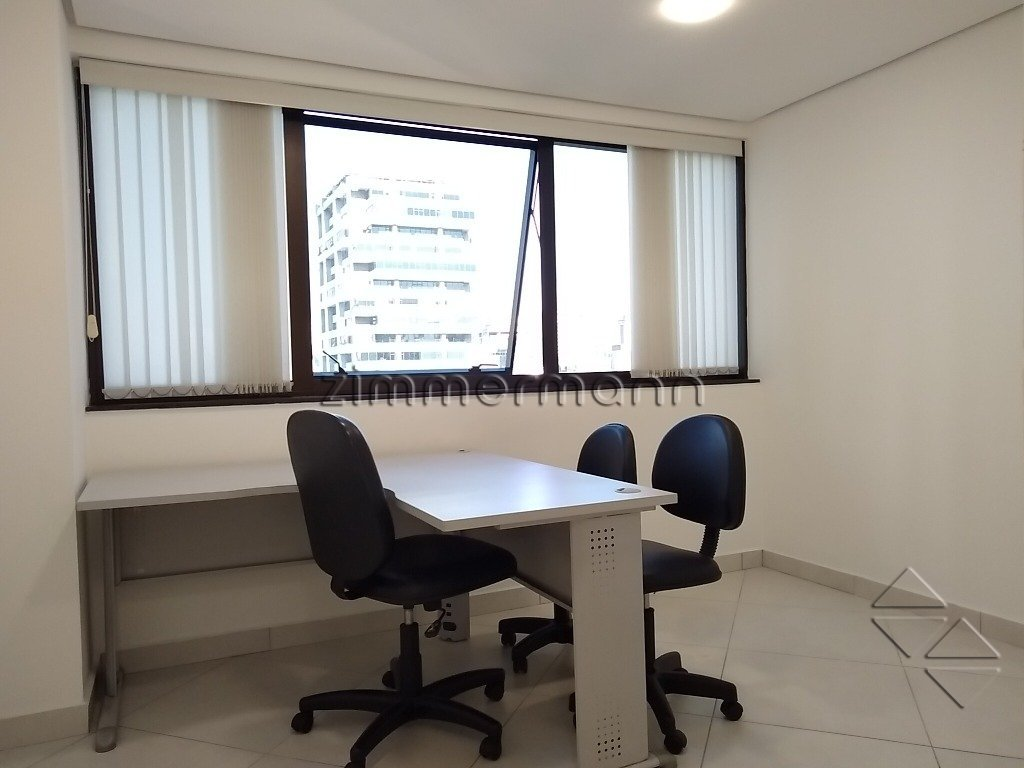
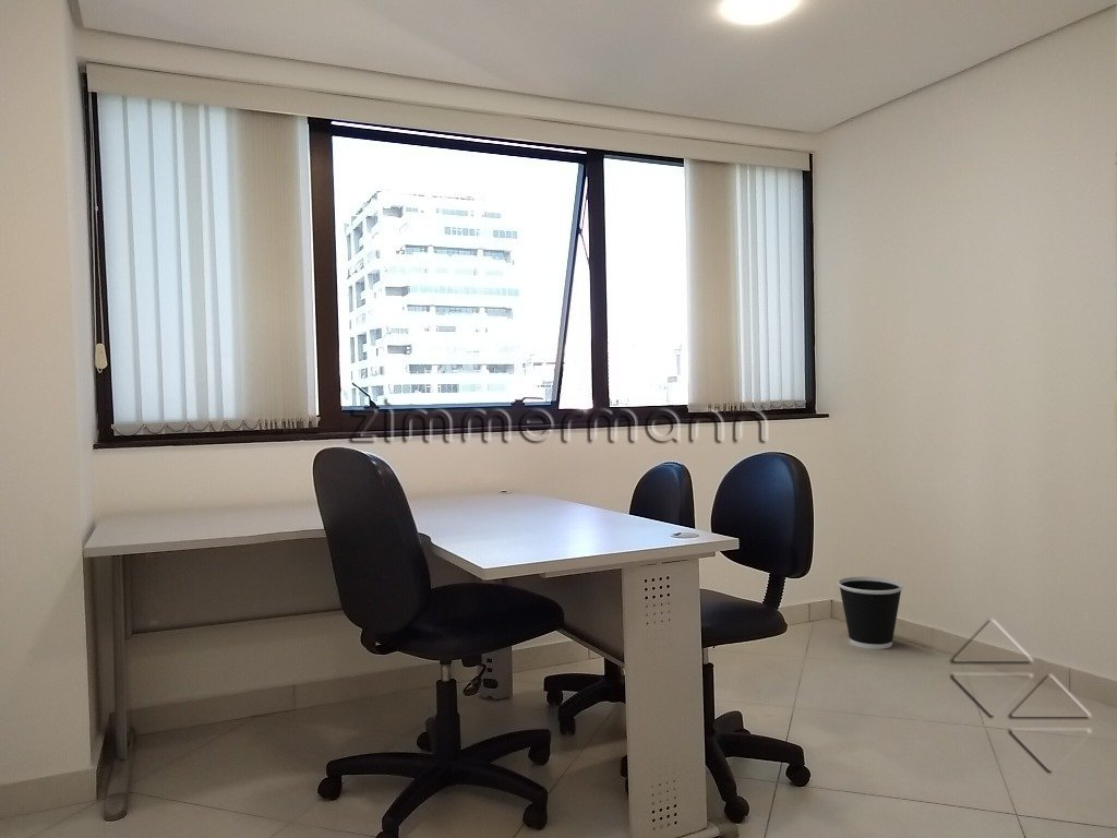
+ wastebasket (869, 613)
